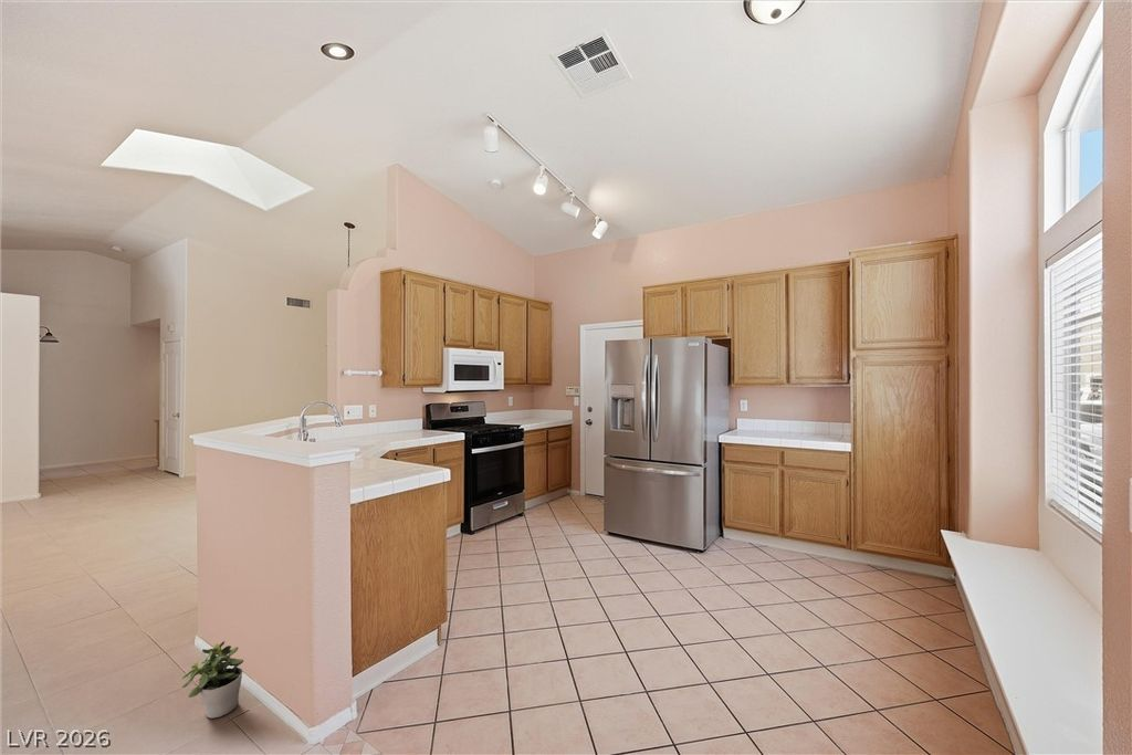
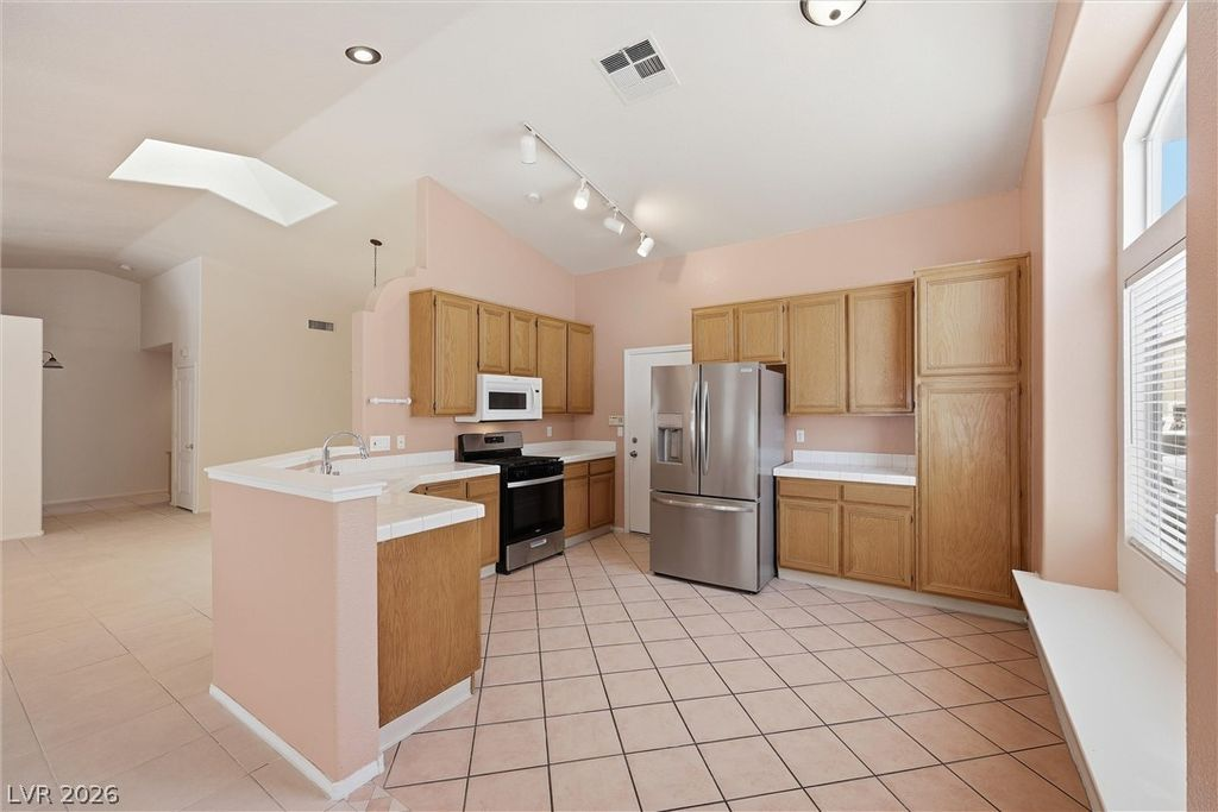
- potted plant (212, 679)
